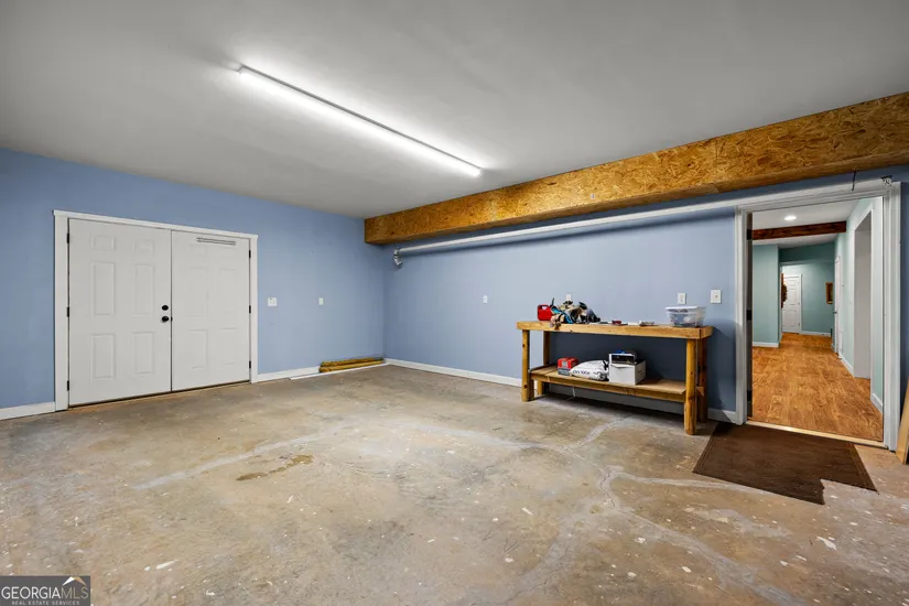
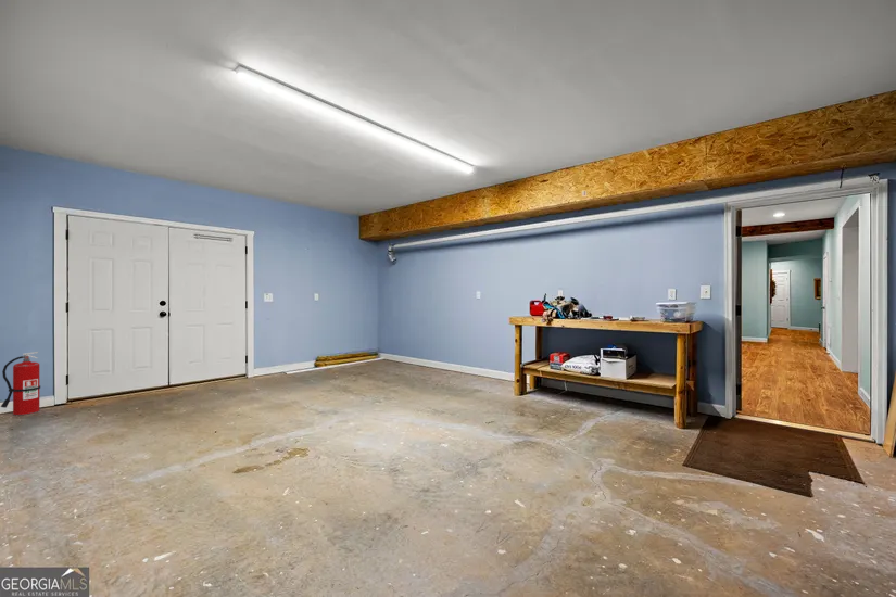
+ fire extinguisher (21, 382)
